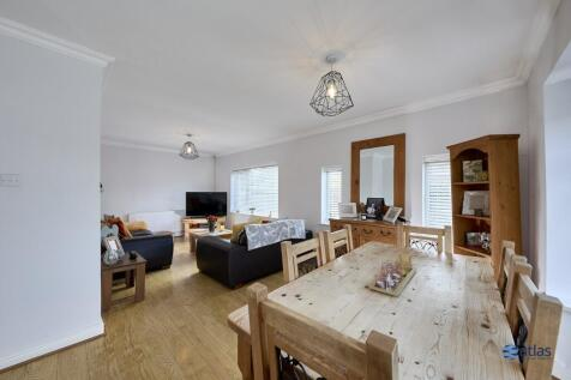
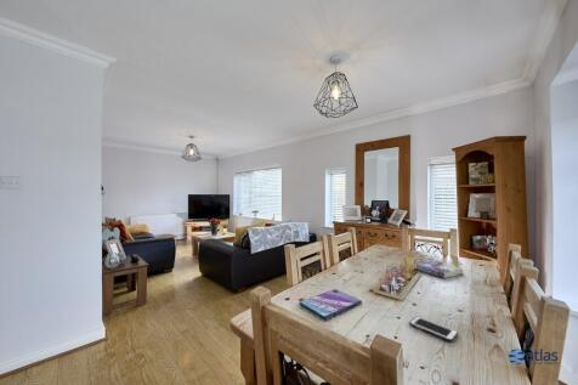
+ video game case (330, 302)
+ book (436, 267)
+ cell phone (432, 328)
